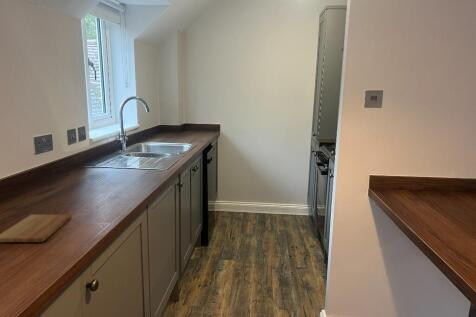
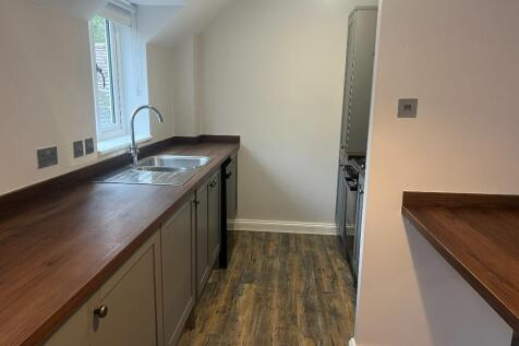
- cutting board (36, 227)
